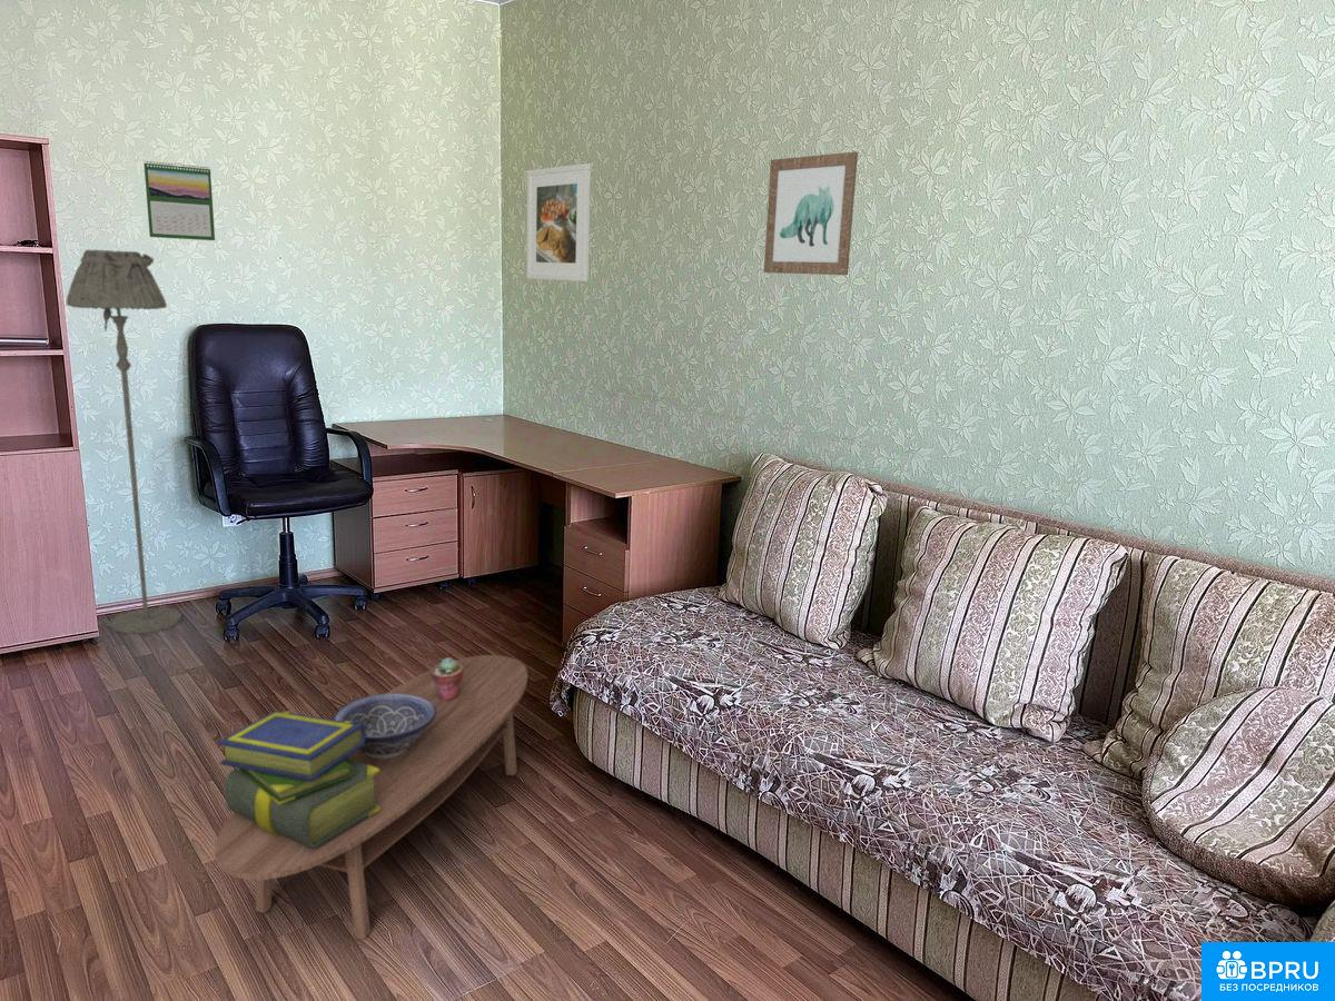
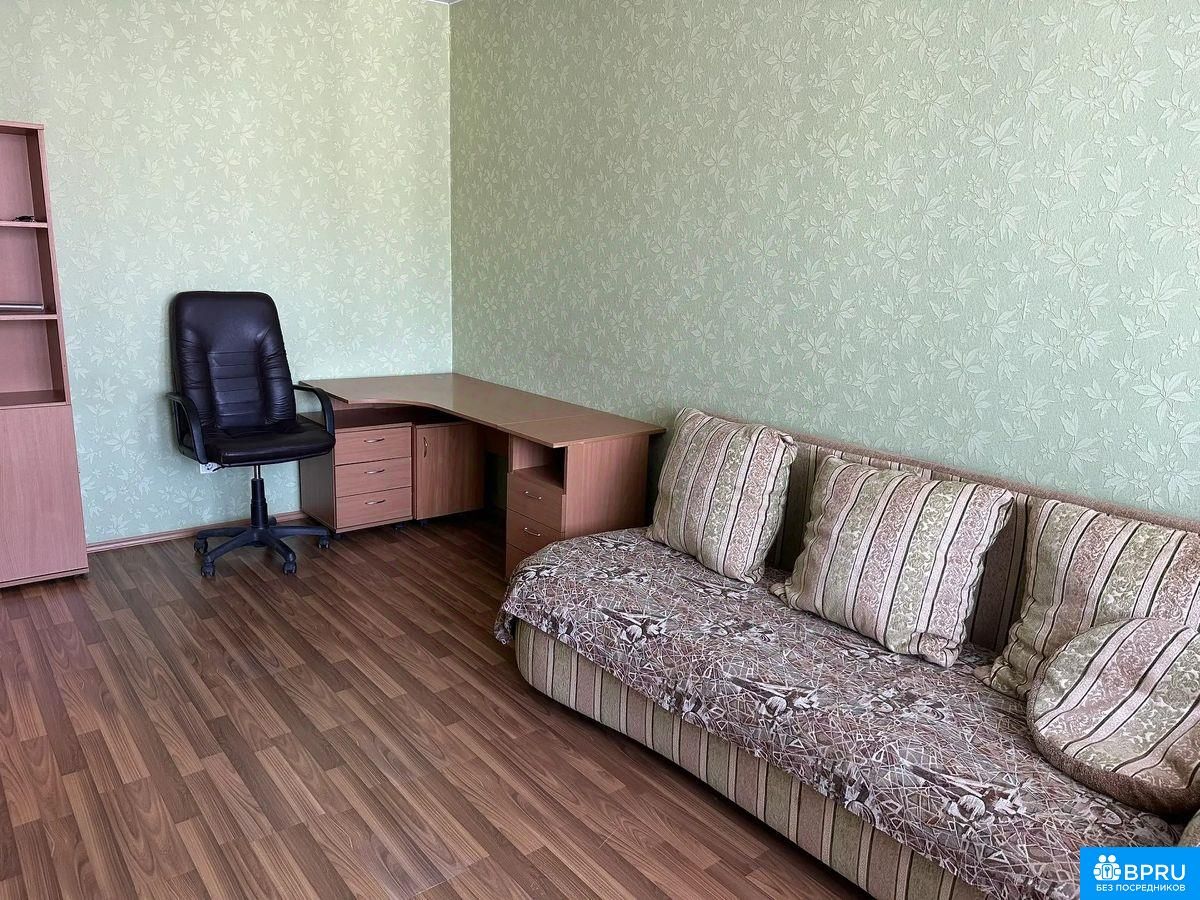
- coffee table (402, 786)
- stack of books (296, 772)
- floor lamp (129, 444)
- wall art (808, 216)
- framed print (556, 224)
- calendar (180, 200)
- decorative bowl (385, 731)
- potted succulent (447, 676)
